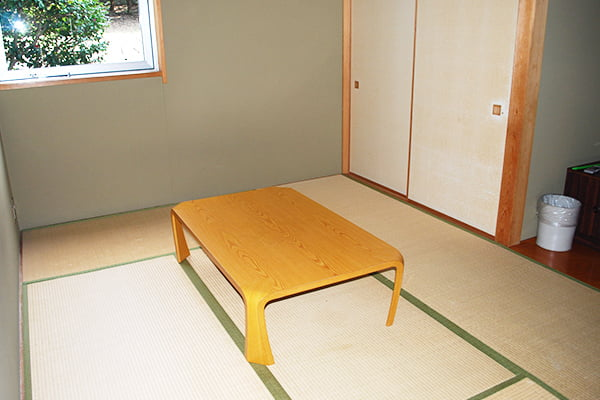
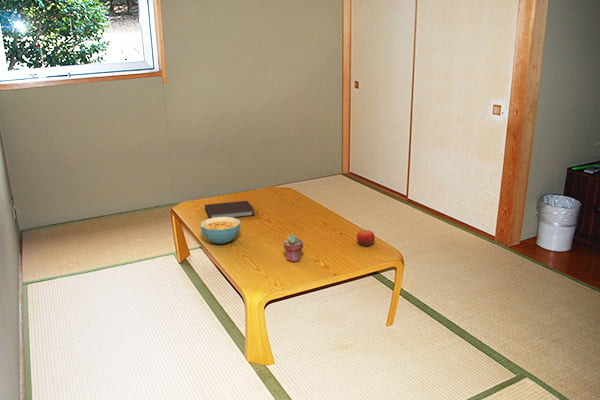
+ potted succulent (293, 247)
+ fruit (365, 236)
+ notebook (229, 209)
+ cereal bowl (220, 232)
